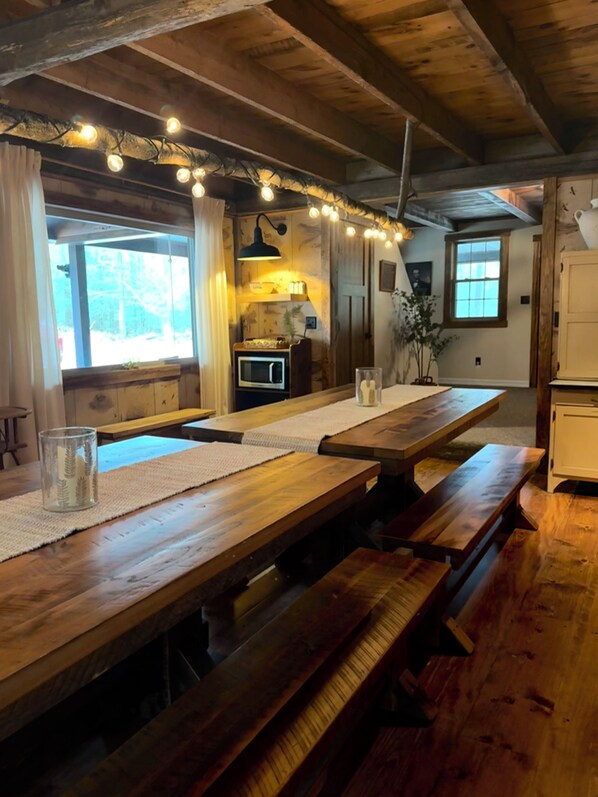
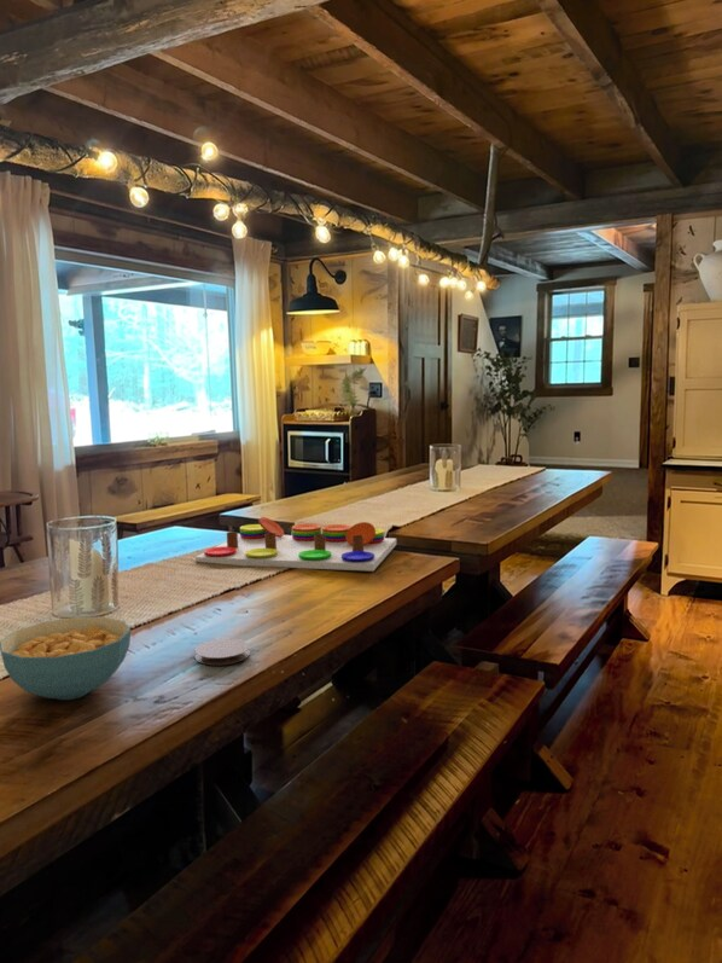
+ cereal bowl (68, 663)
+ board game (301, 539)
+ coaster (222, 651)
